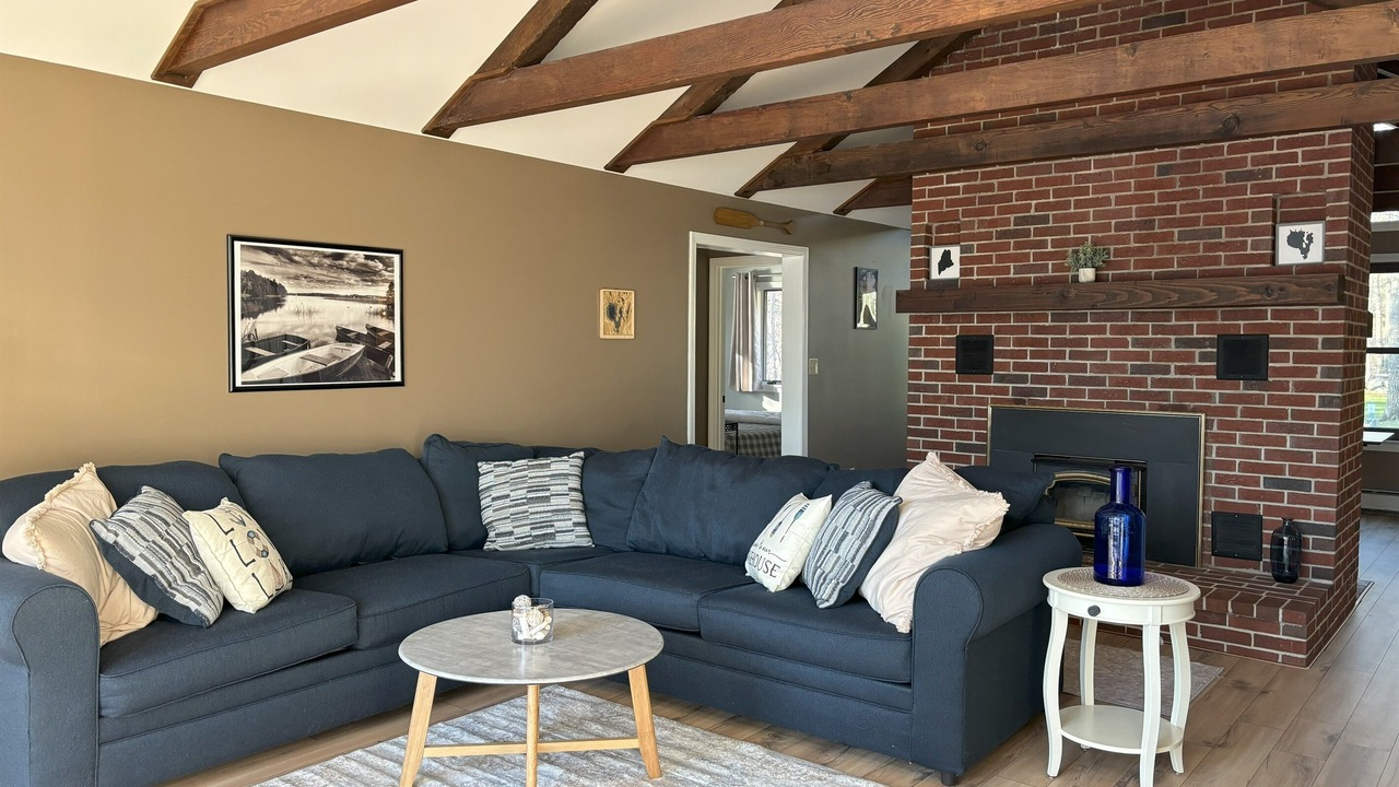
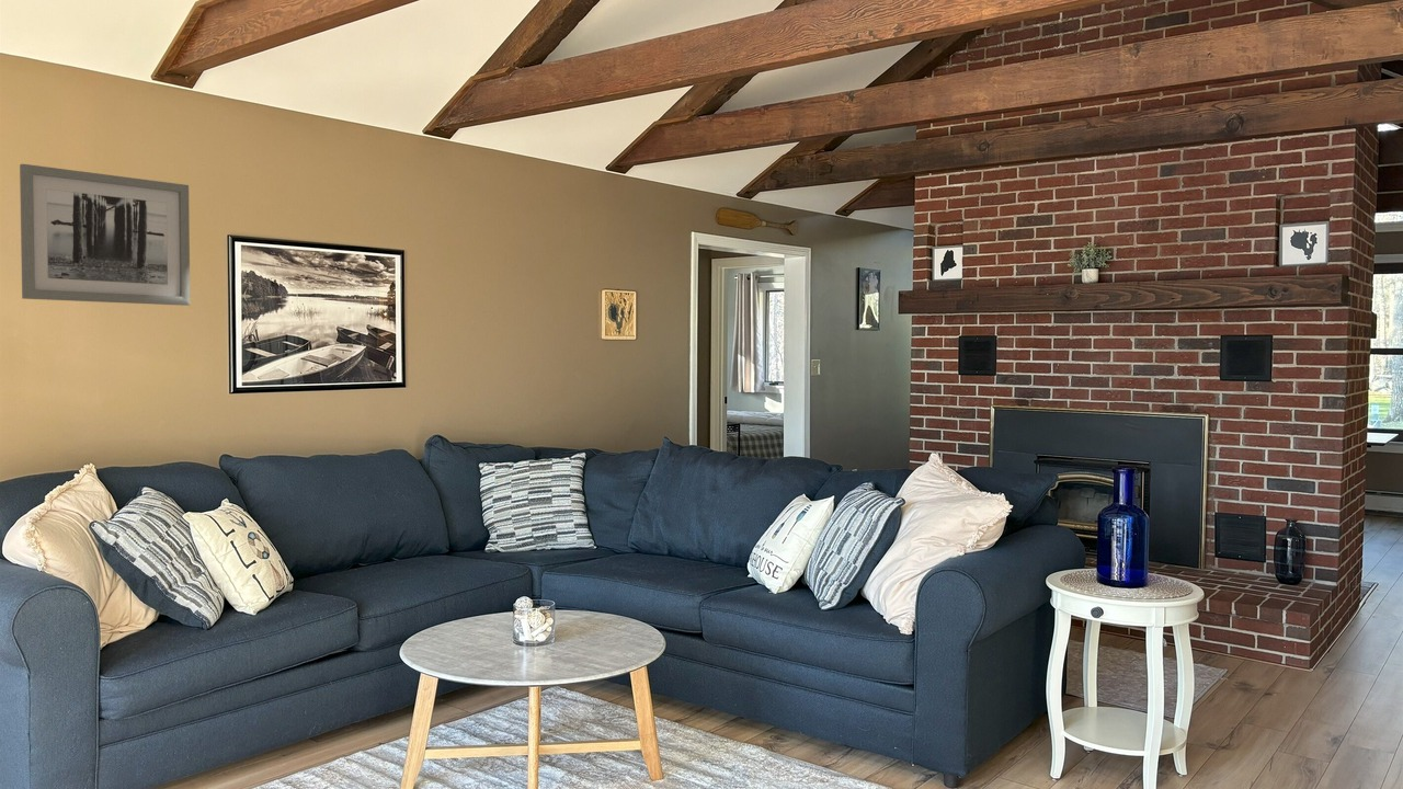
+ wall art (110, 239)
